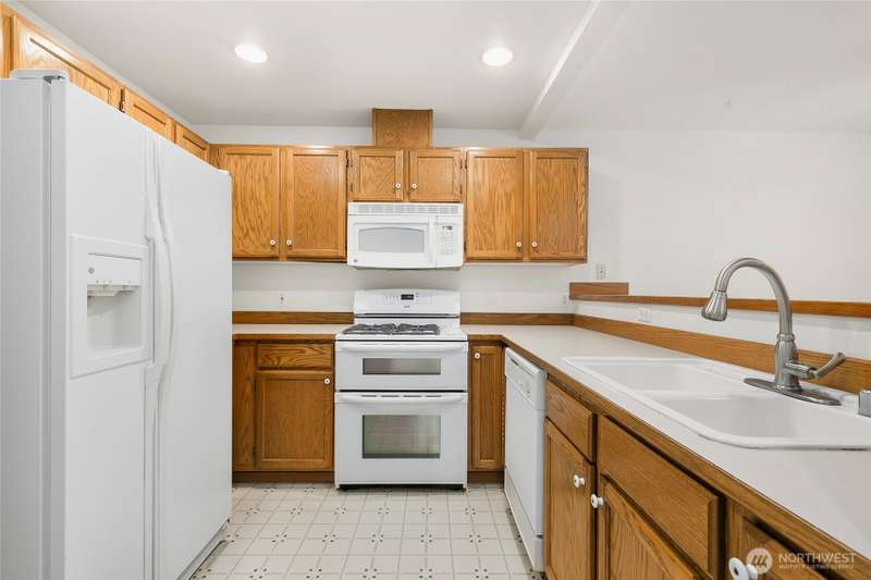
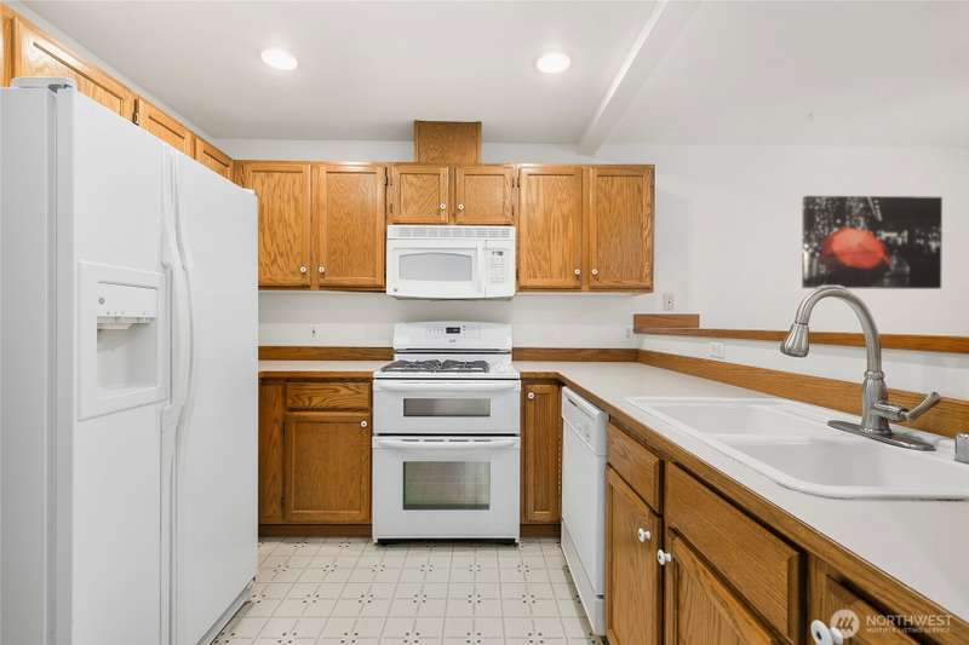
+ wall art (871, 242)
